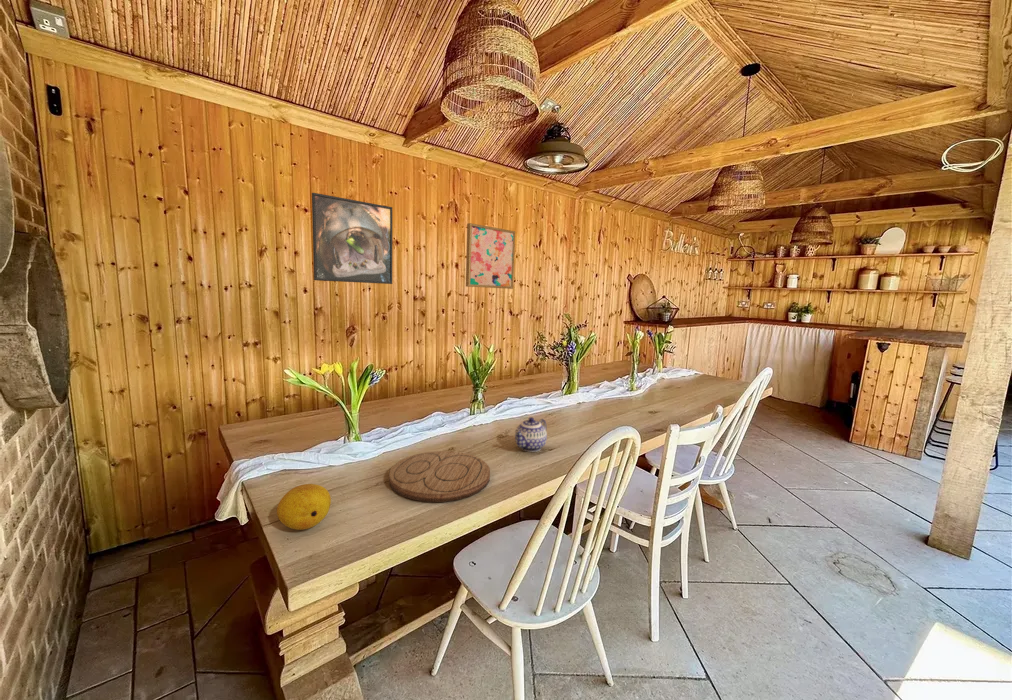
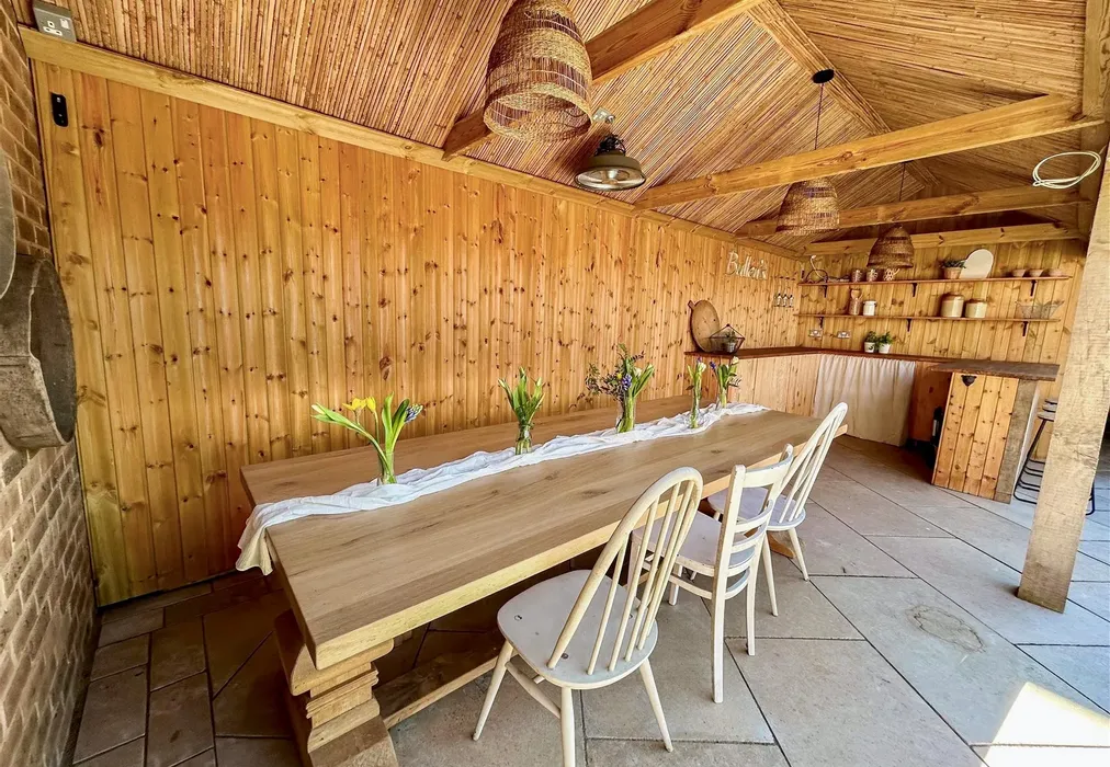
- cutting board (440, 473)
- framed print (355, 241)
- wall art (491, 257)
- fruit (303, 502)
- teapot (531, 432)
